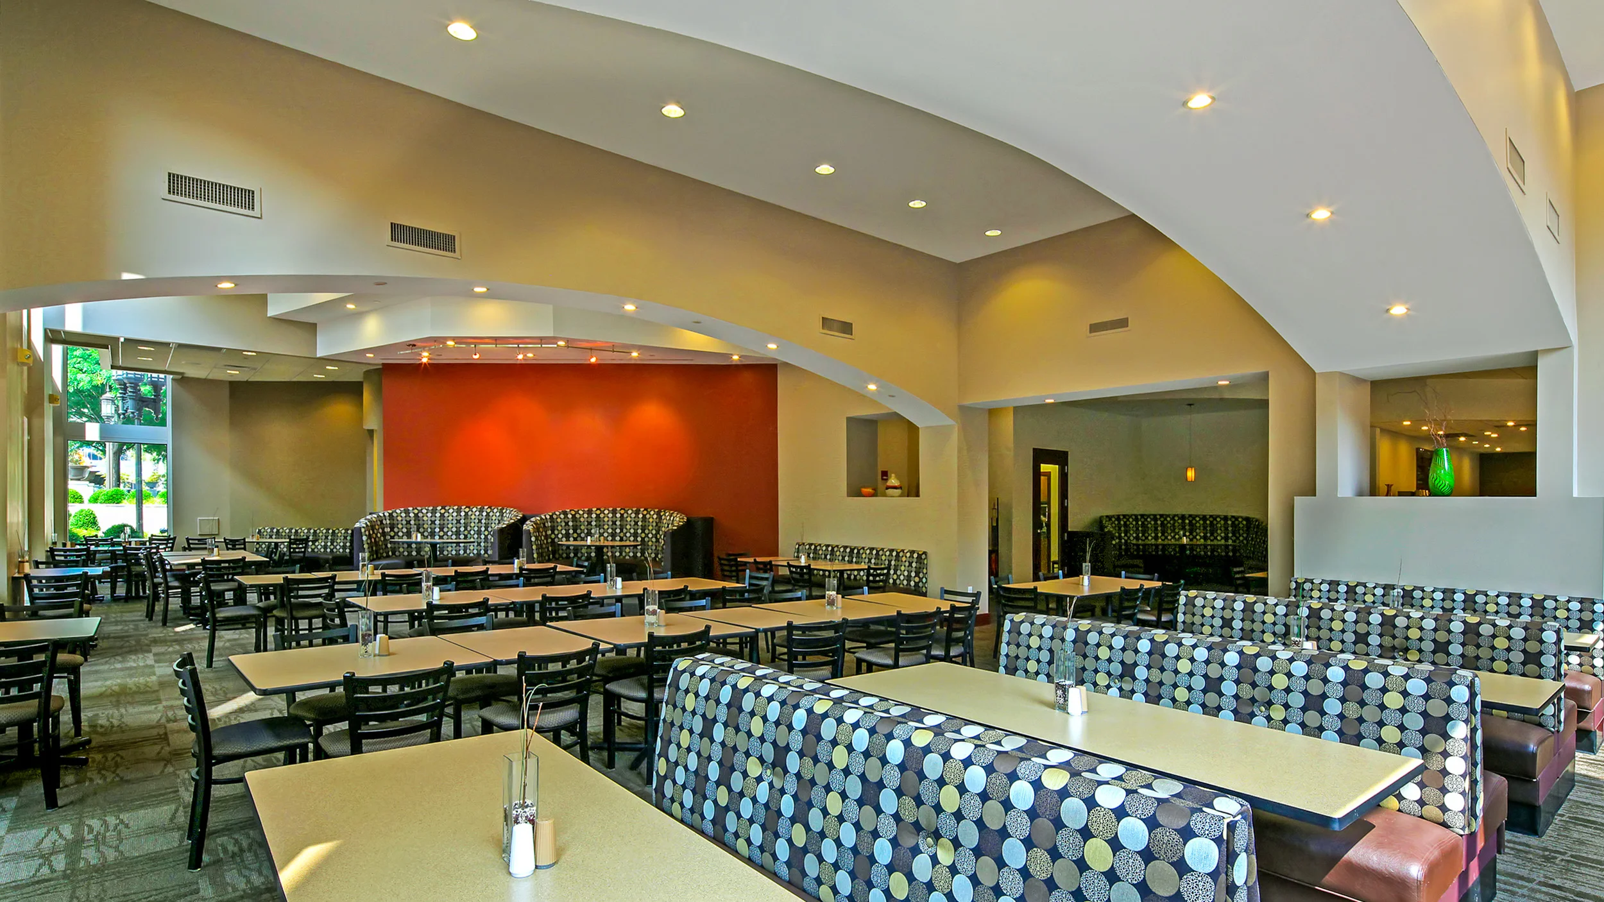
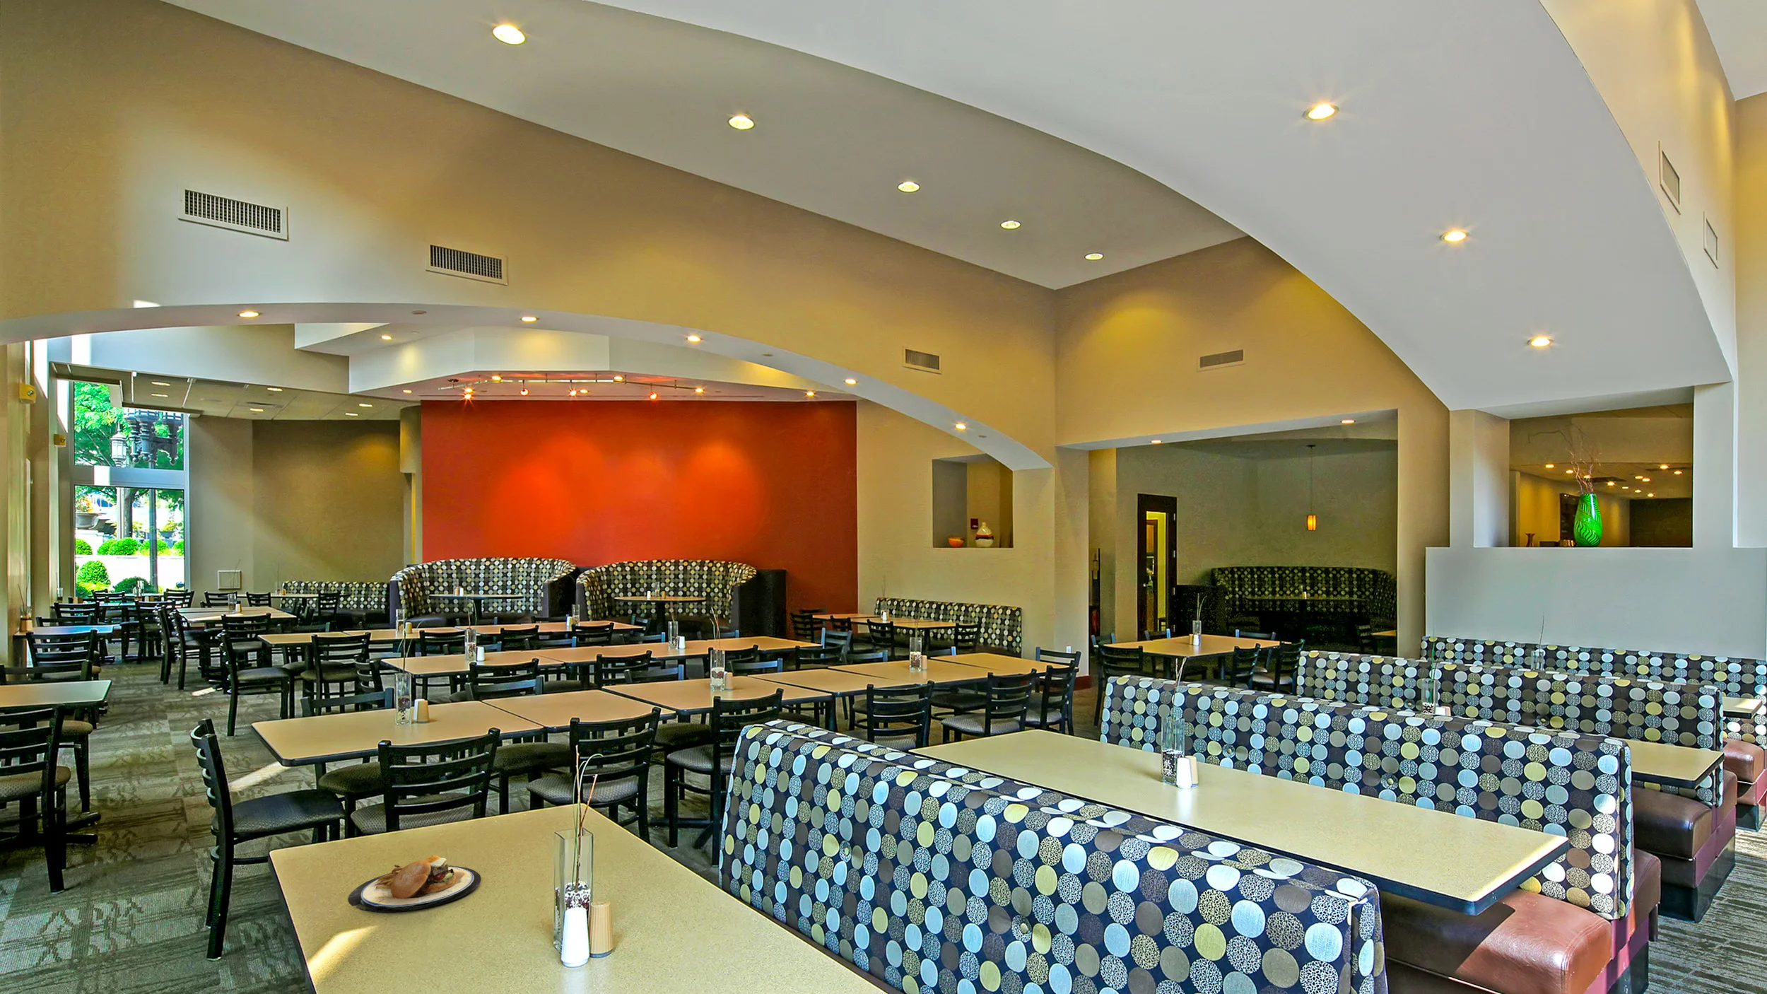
+ plate (416, 871)
